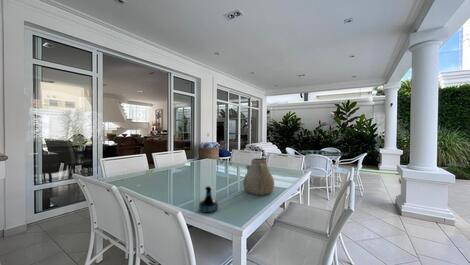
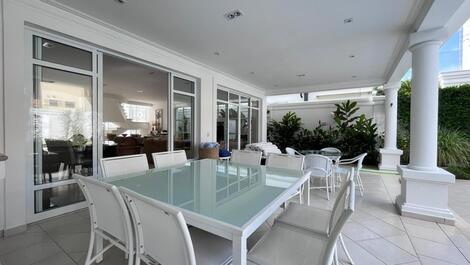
- tequila bottle (208, 198)
- teapot (259, 175)
